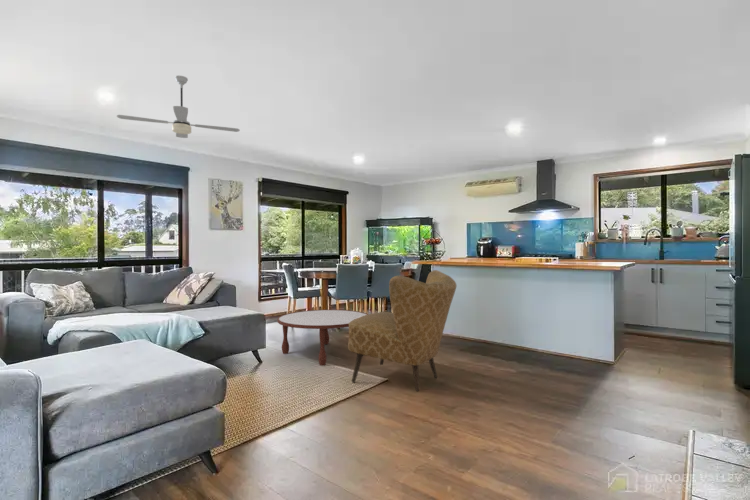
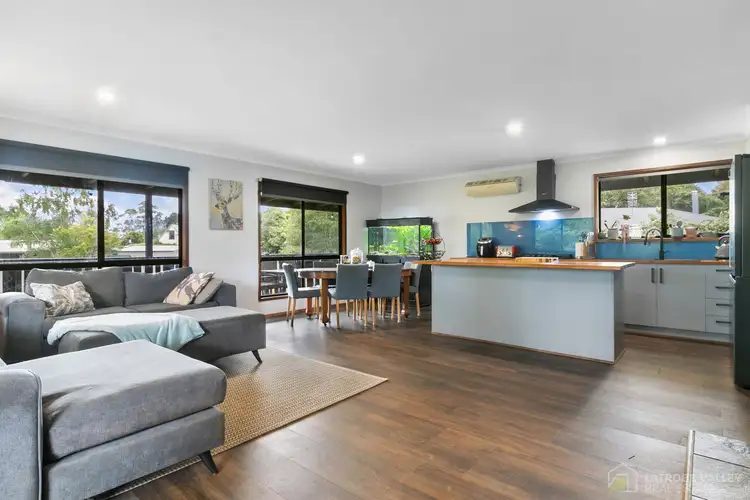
- coffee table (324, 335)
- armchair (402, 325)
- ceiling fan (181, 105)
